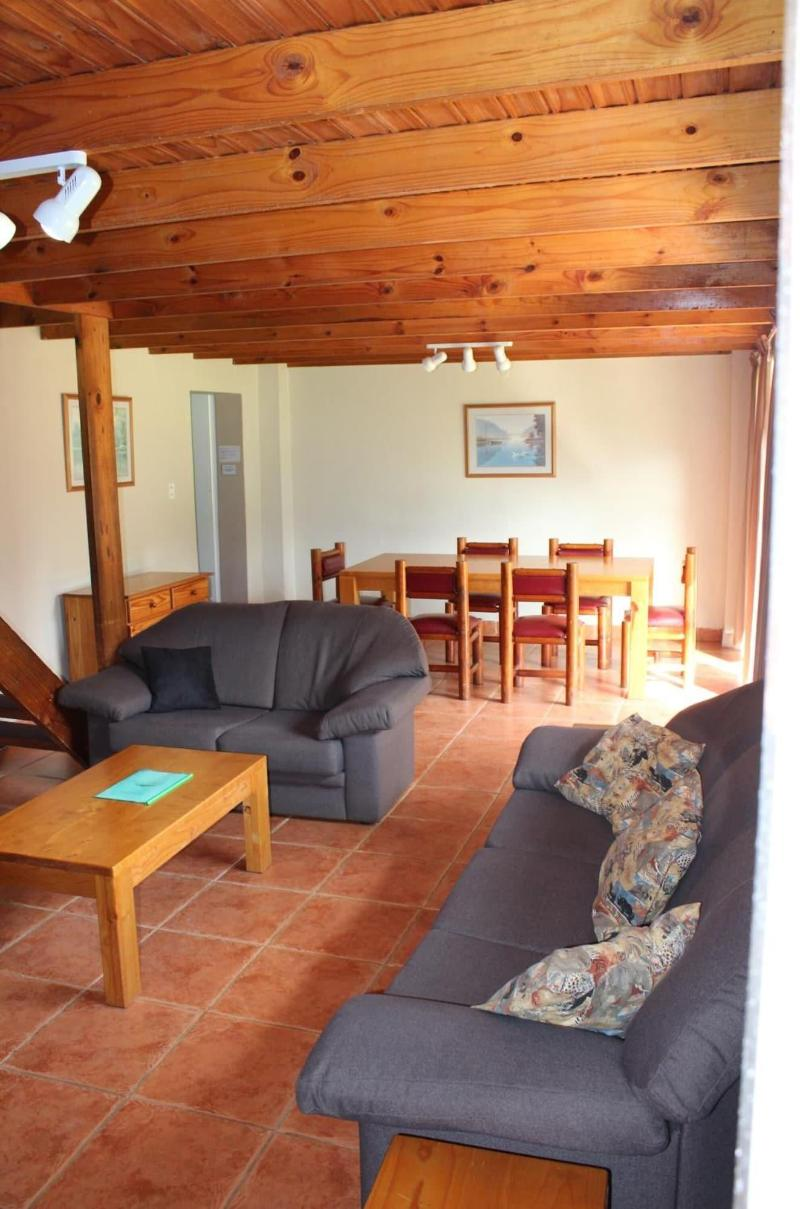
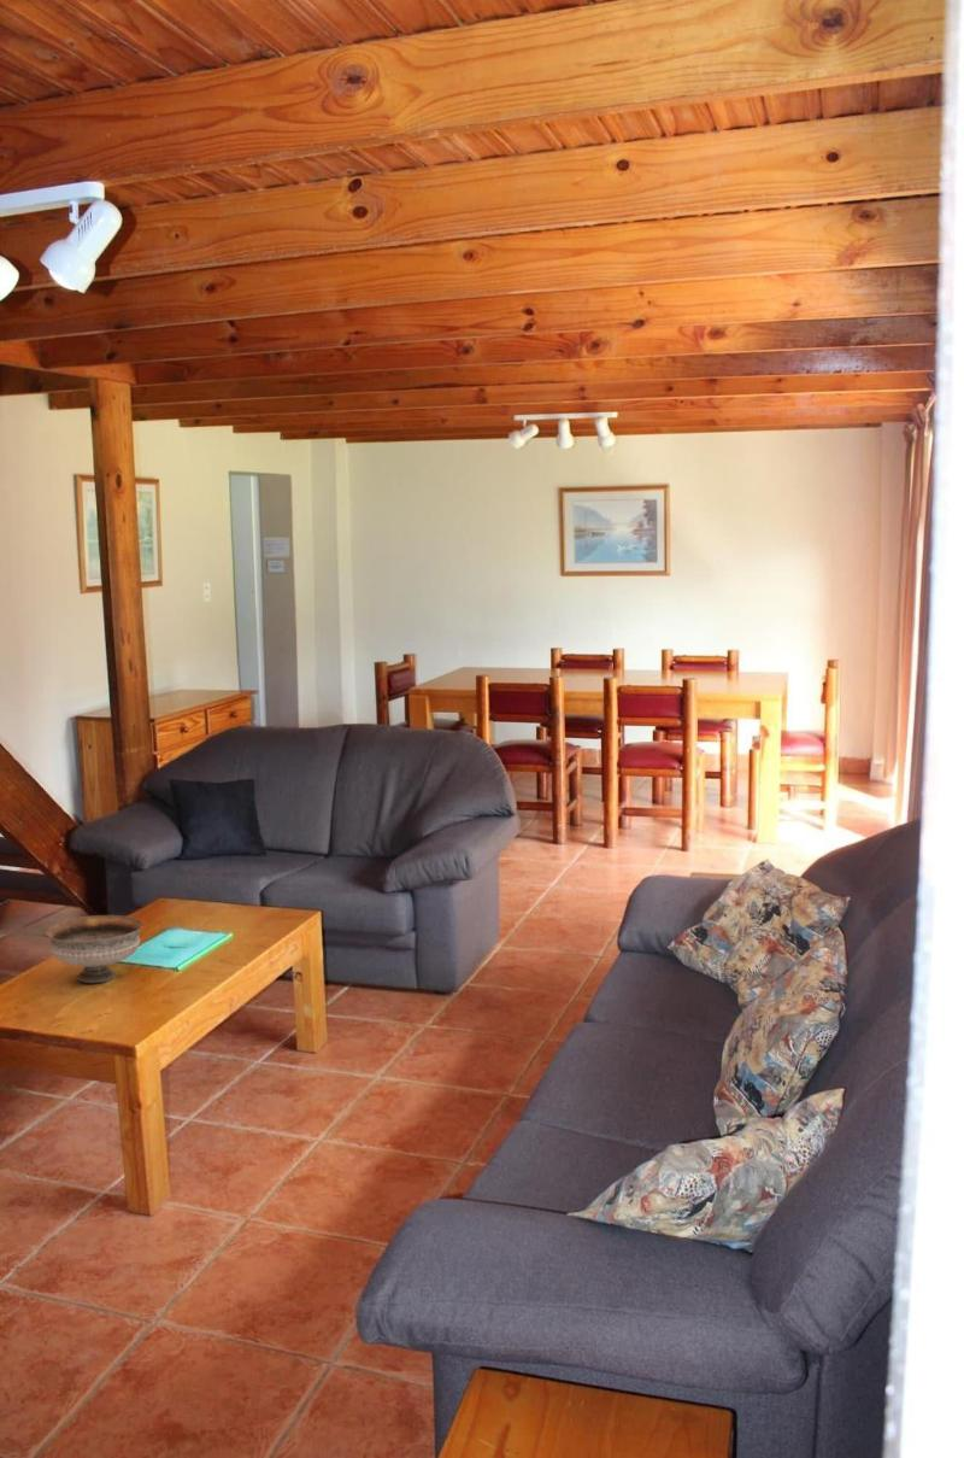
+ bowl (96, 951)
